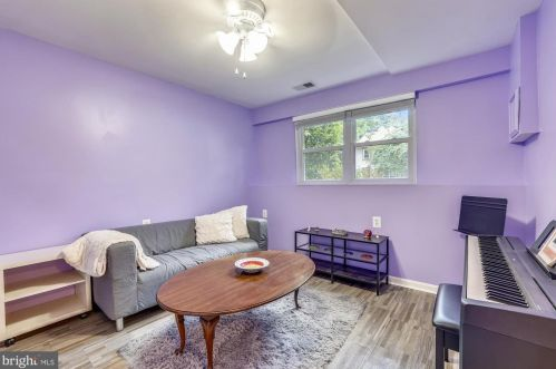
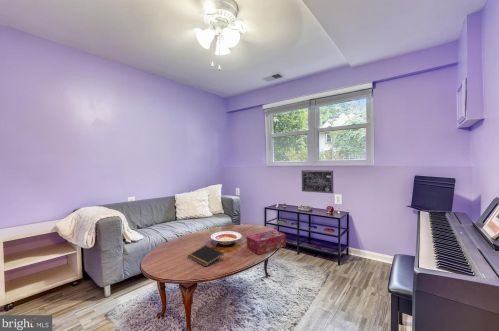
+ wall art (316, 181)
+ notepad (205, 255)
+ tissue box (266, 241)
